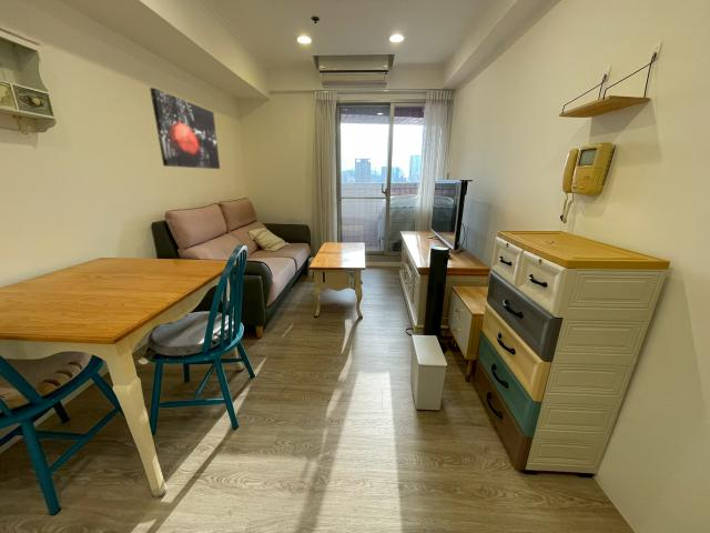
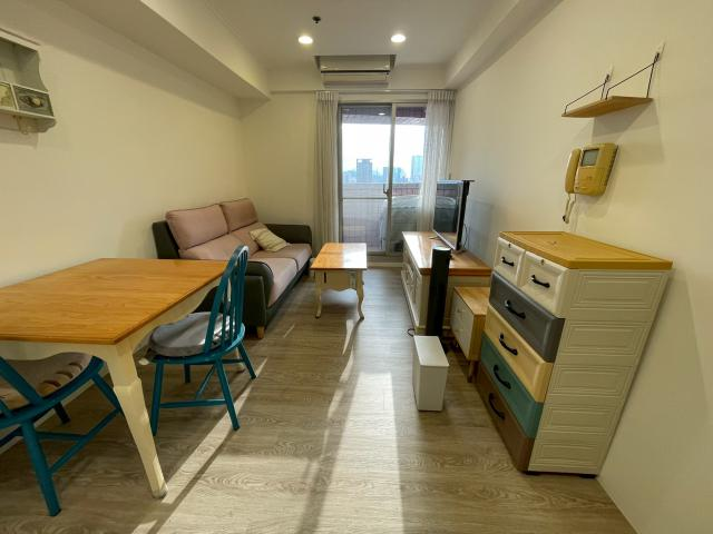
- wall art (191, 135)
